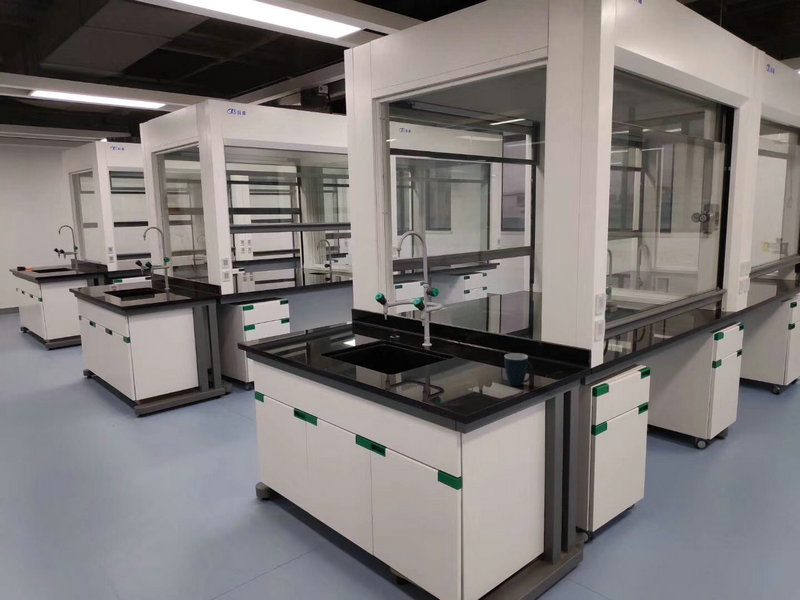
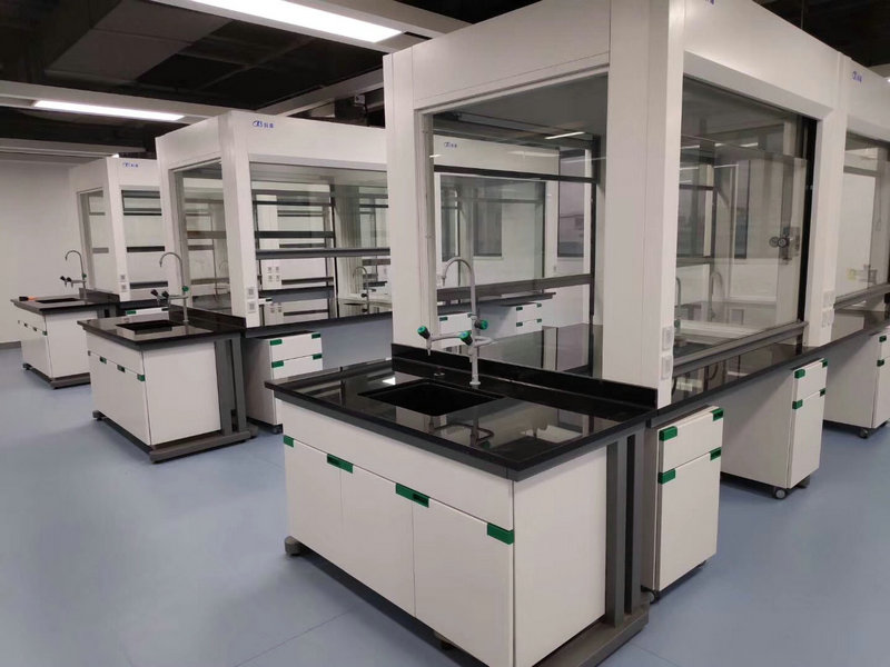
- mug (519, 371)
